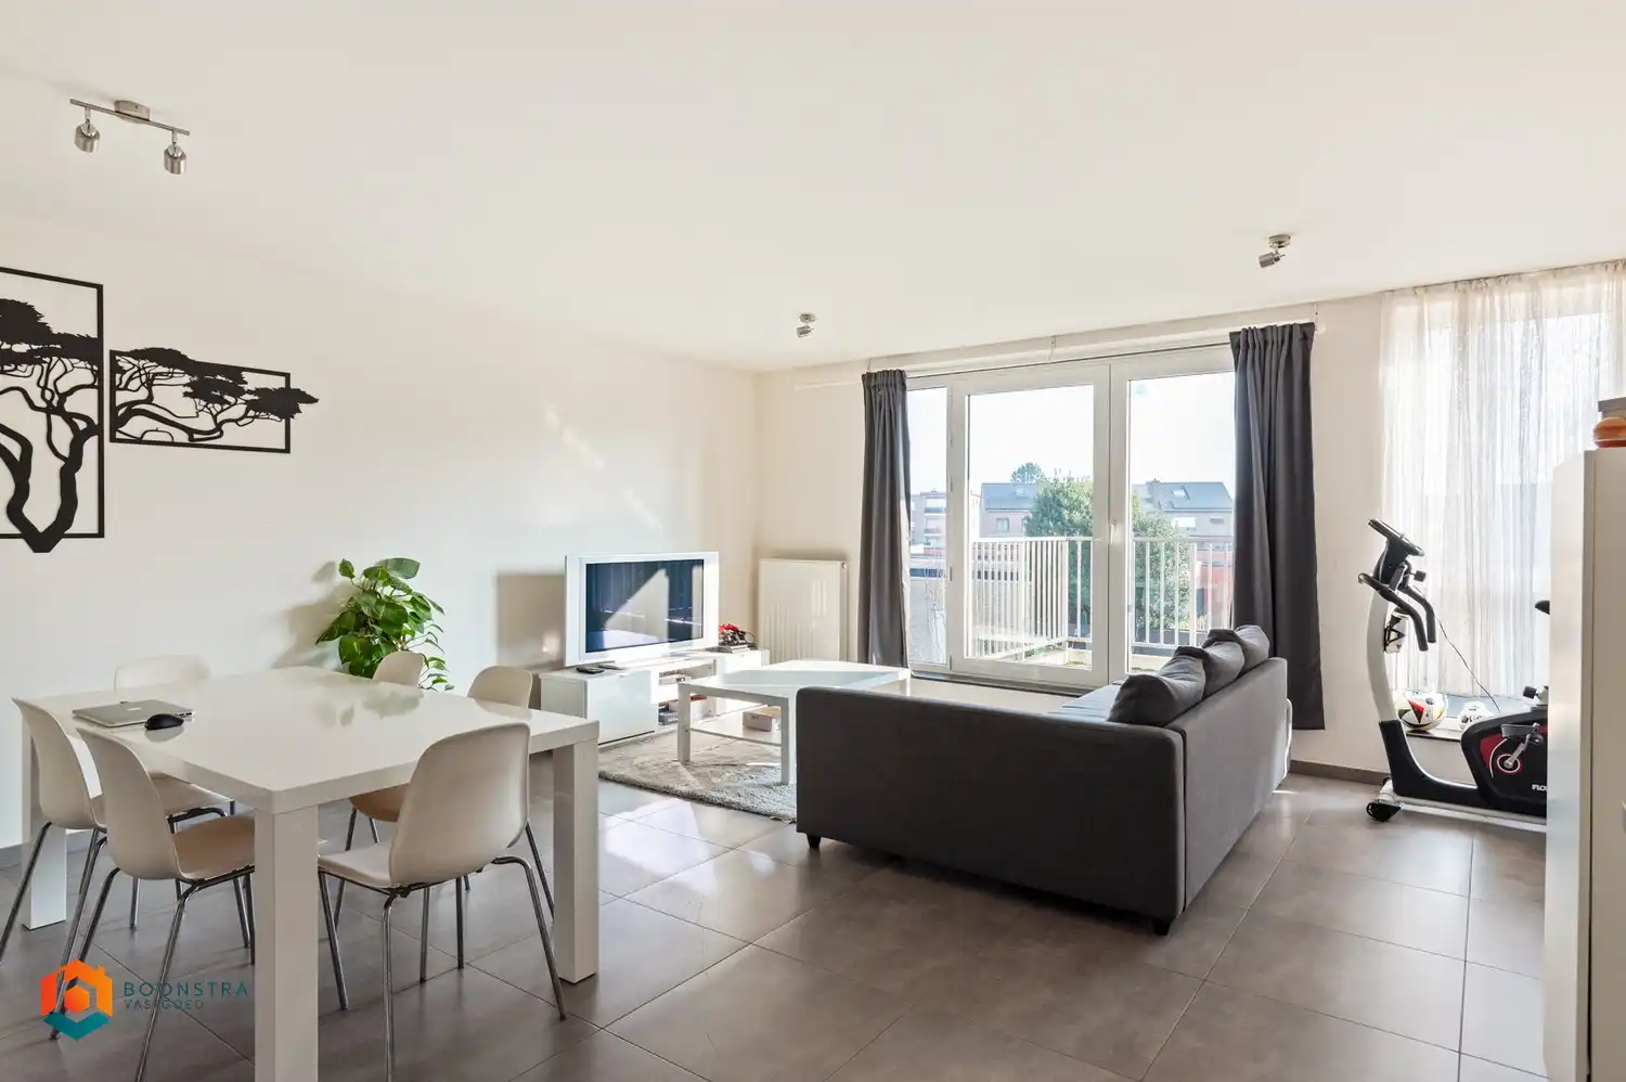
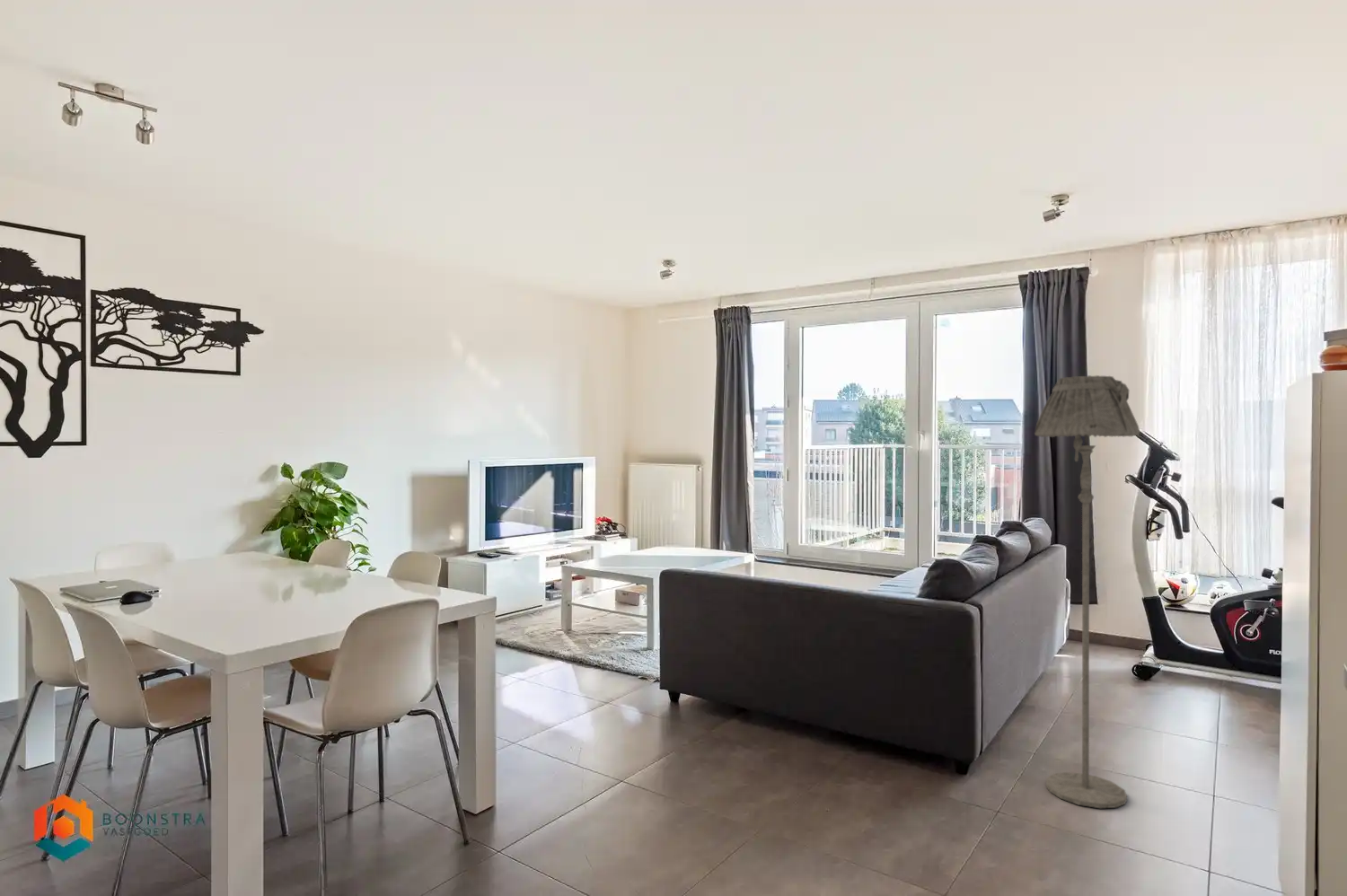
+ floor lamp (1085, 584)
